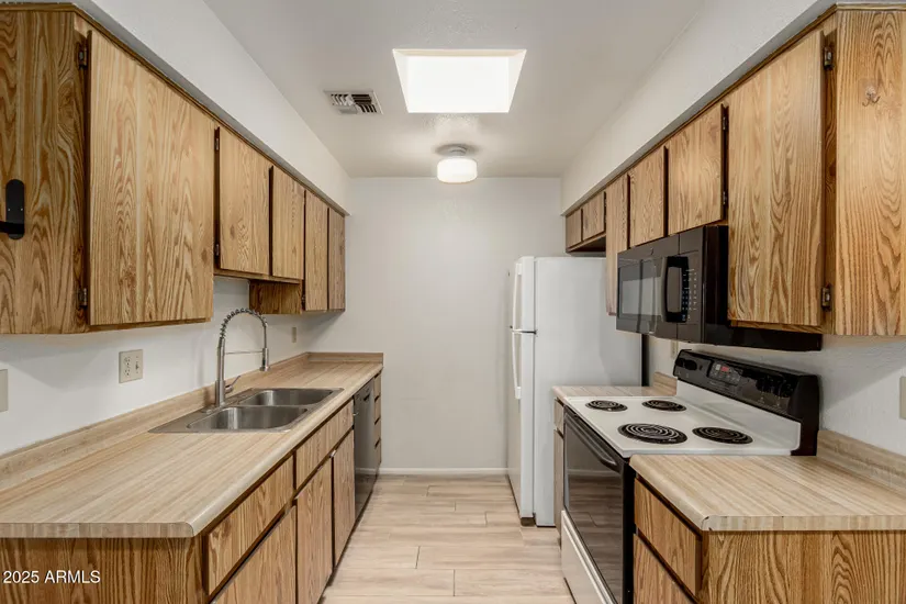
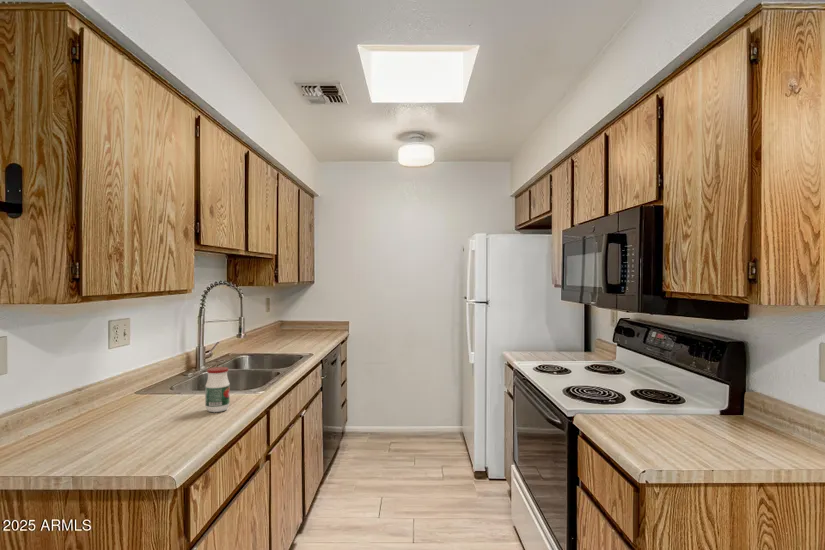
+ jar (217, 389)
